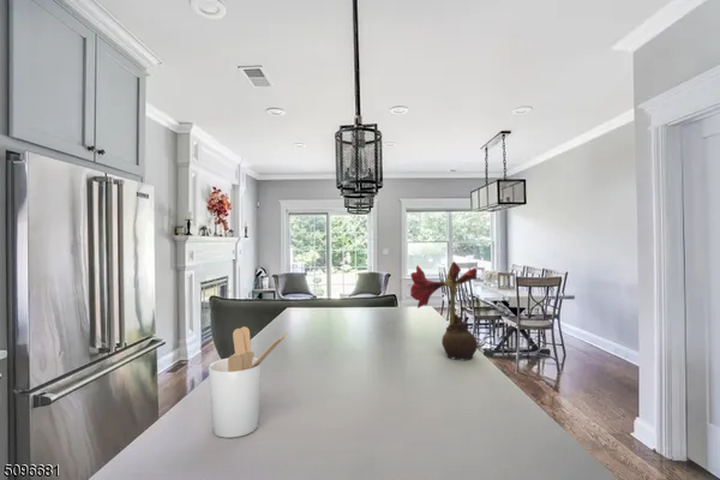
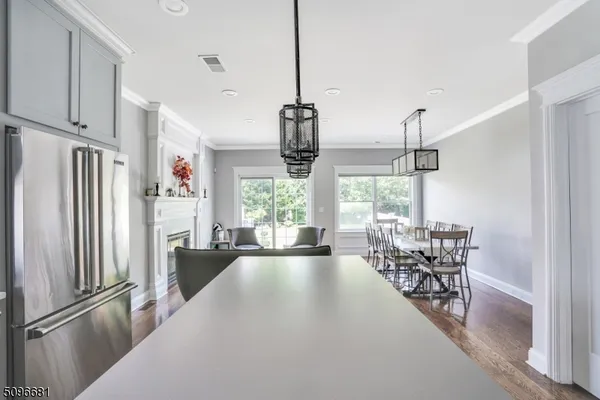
- utensil holder (250, 378)
- flower (450, 306)
